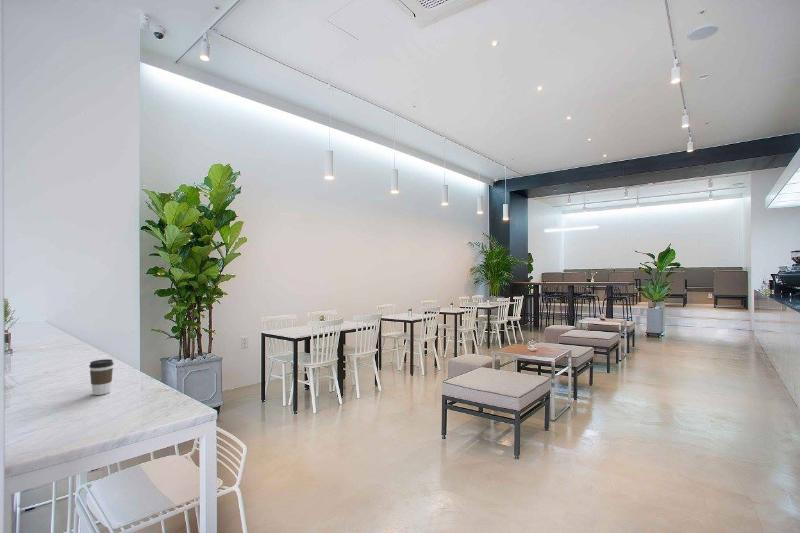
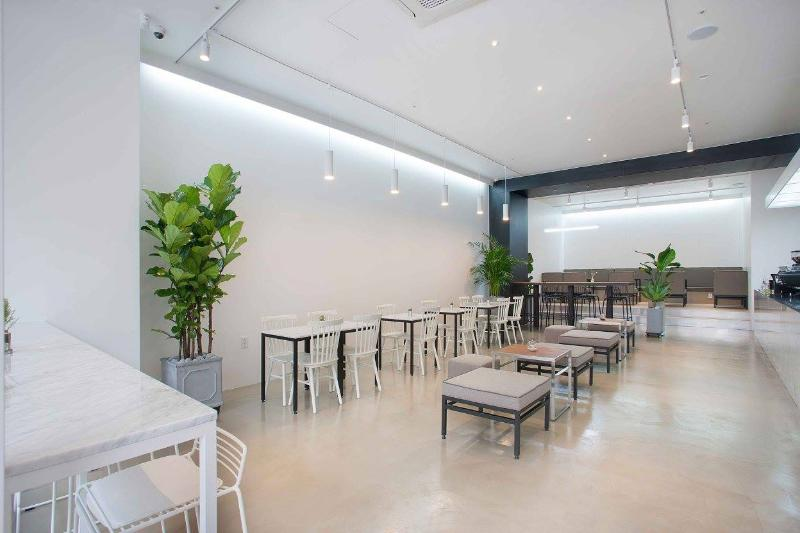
- coffee cup (101, 377)
